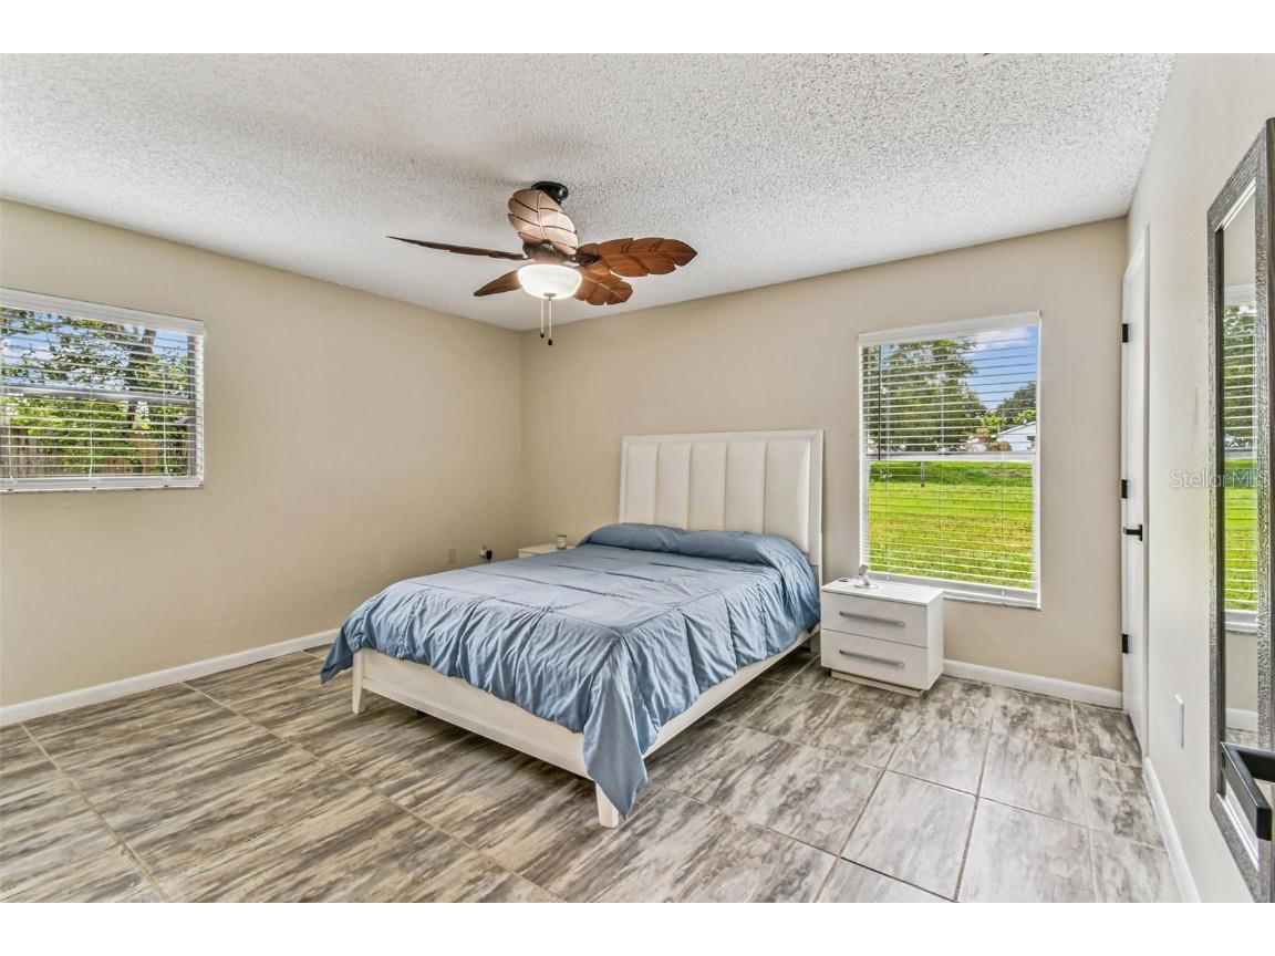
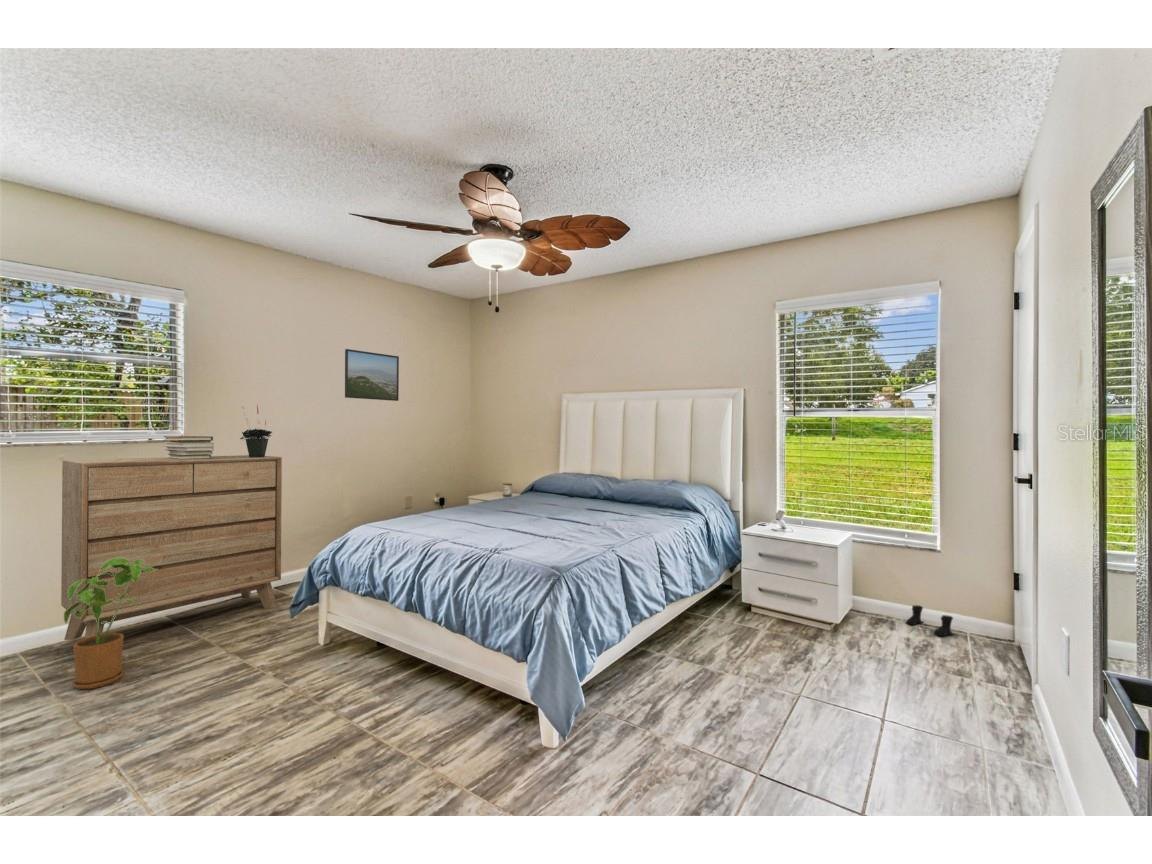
+ book stack (189, 447)
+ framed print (372, 376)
+ dresser (180, 540)
+ potted plant (256, 430)
+ boots (923, 622)
+ house plant (98, 621)
